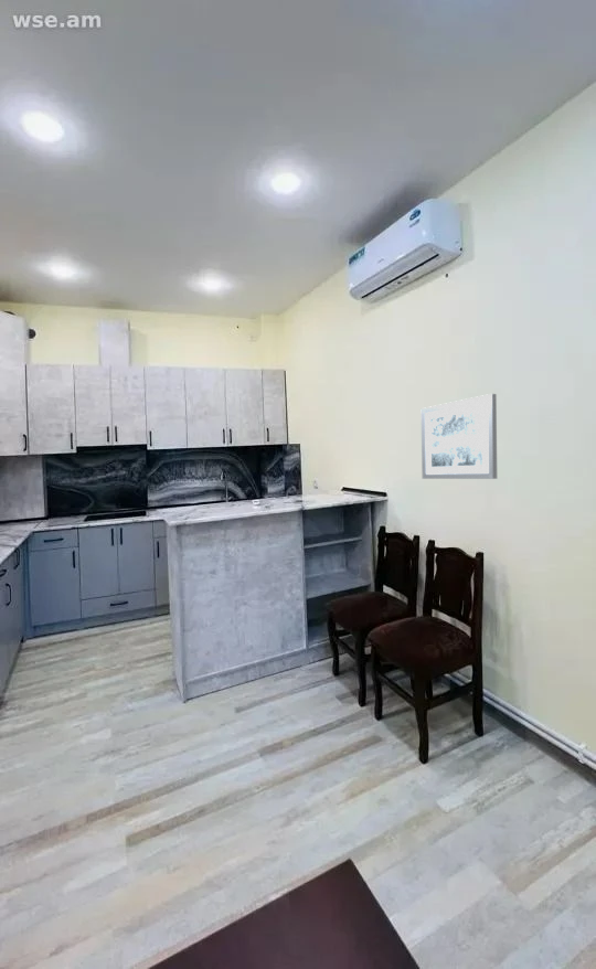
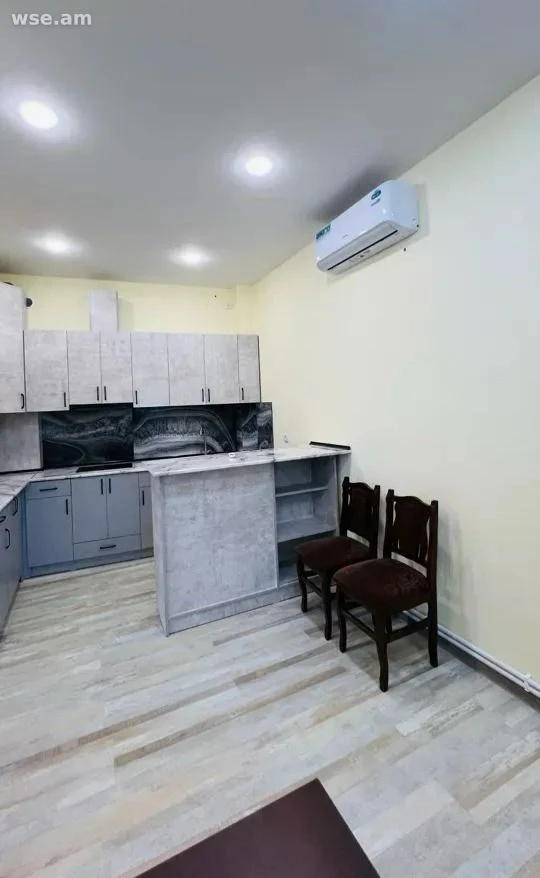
- wall art (455, 440)
